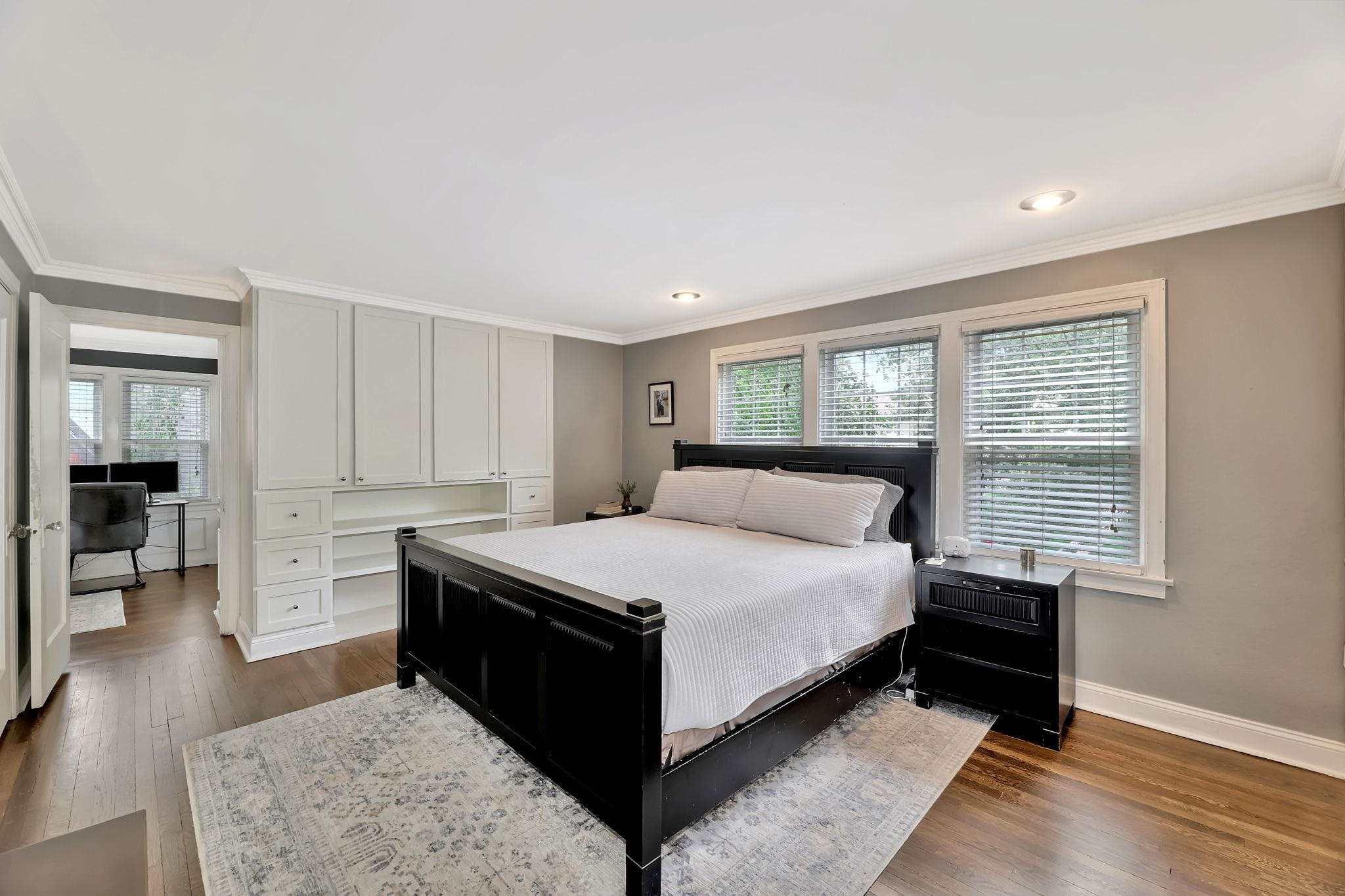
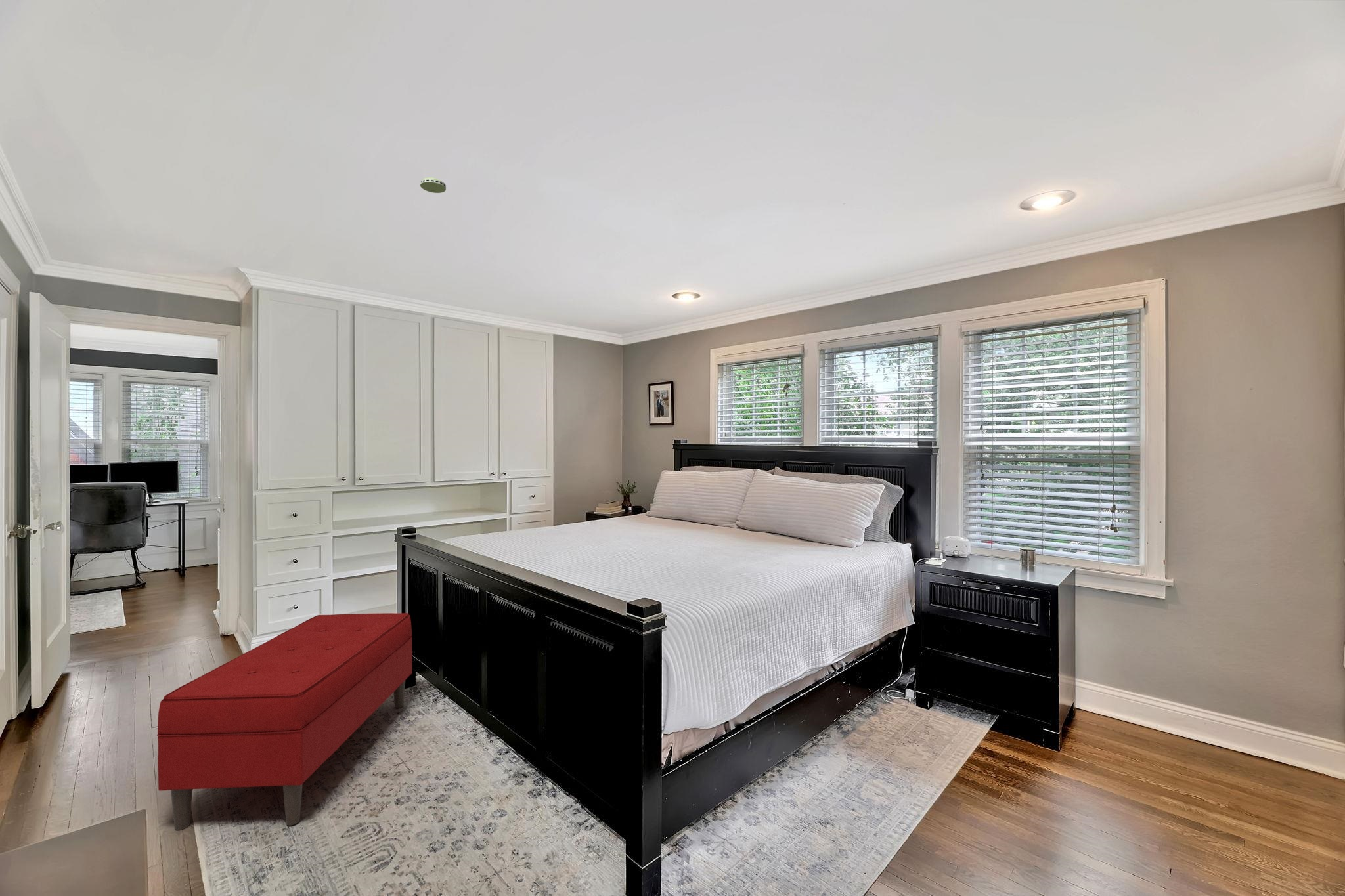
+ smoke detector (433, 184)
+ bench (311, 700)
